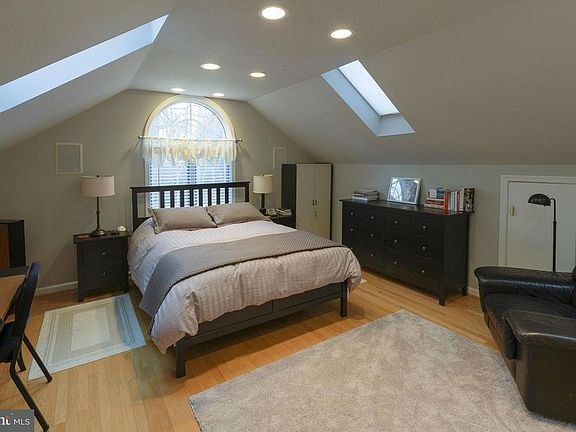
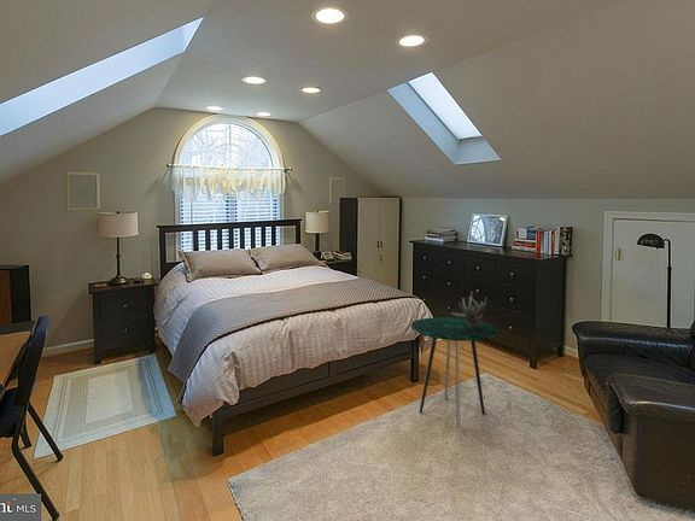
+ side table (456, 369)
+ succulent plant (468, 309)
